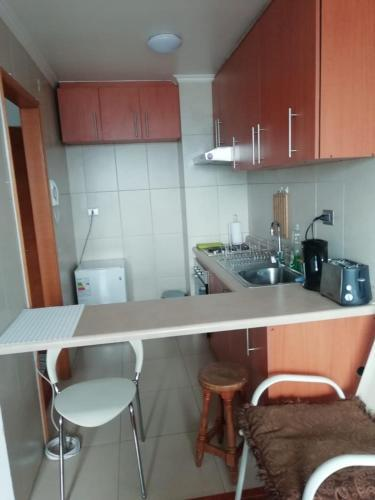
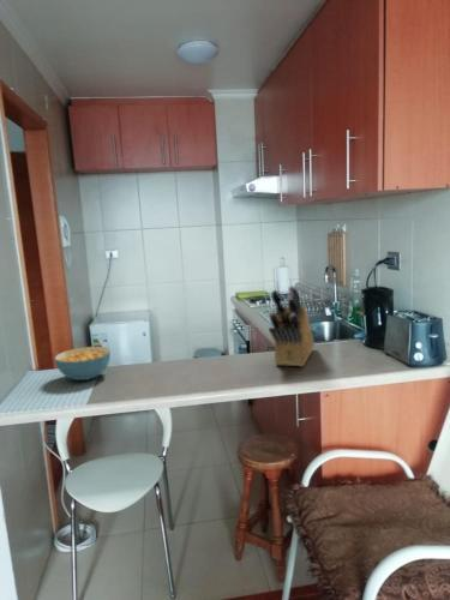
+ cereal bowl (84, 366)
+ knife block (292, 322)
